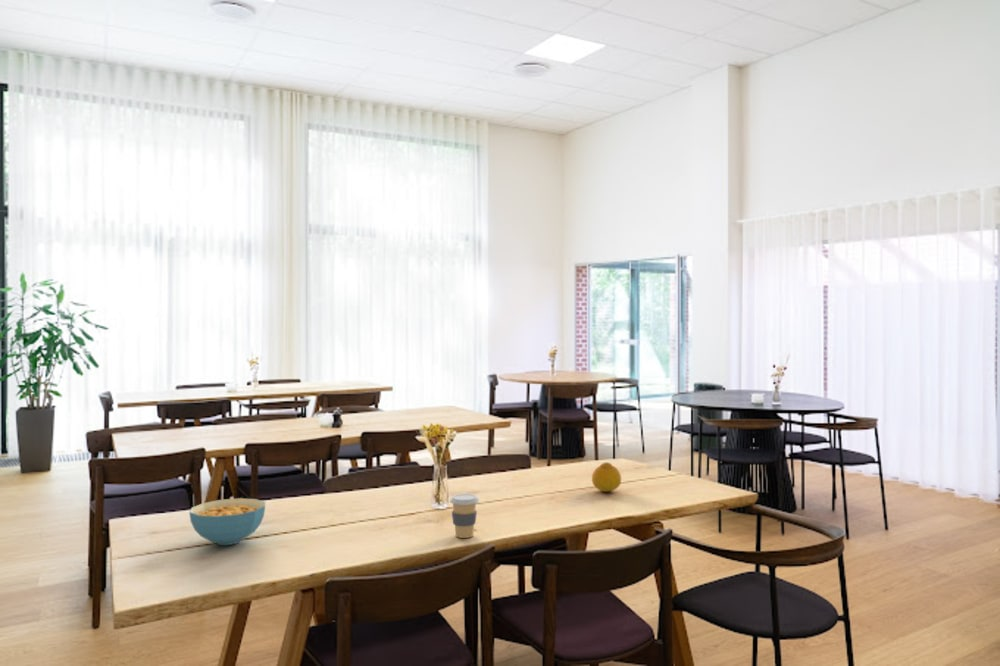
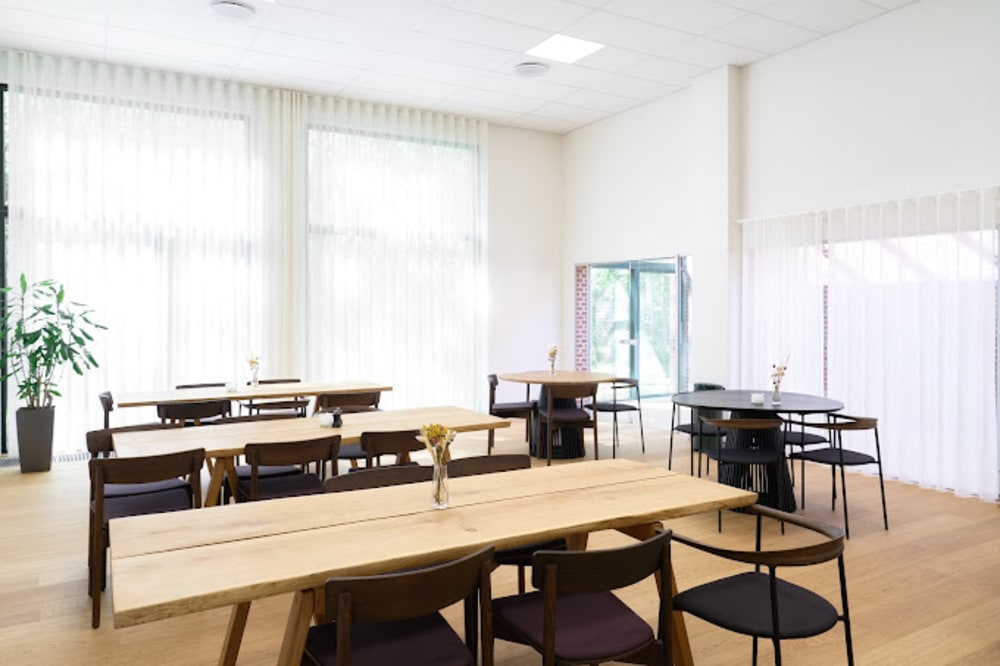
- coffee cup (464, 516)
- fruit (606, 476)
- cereal bowl (228, 524)
